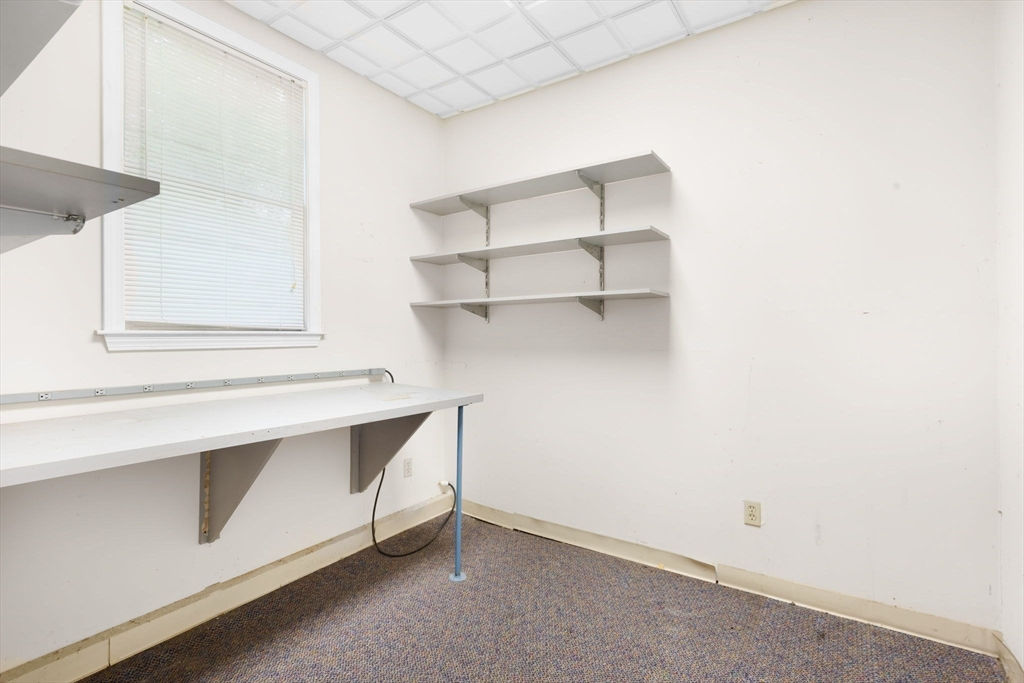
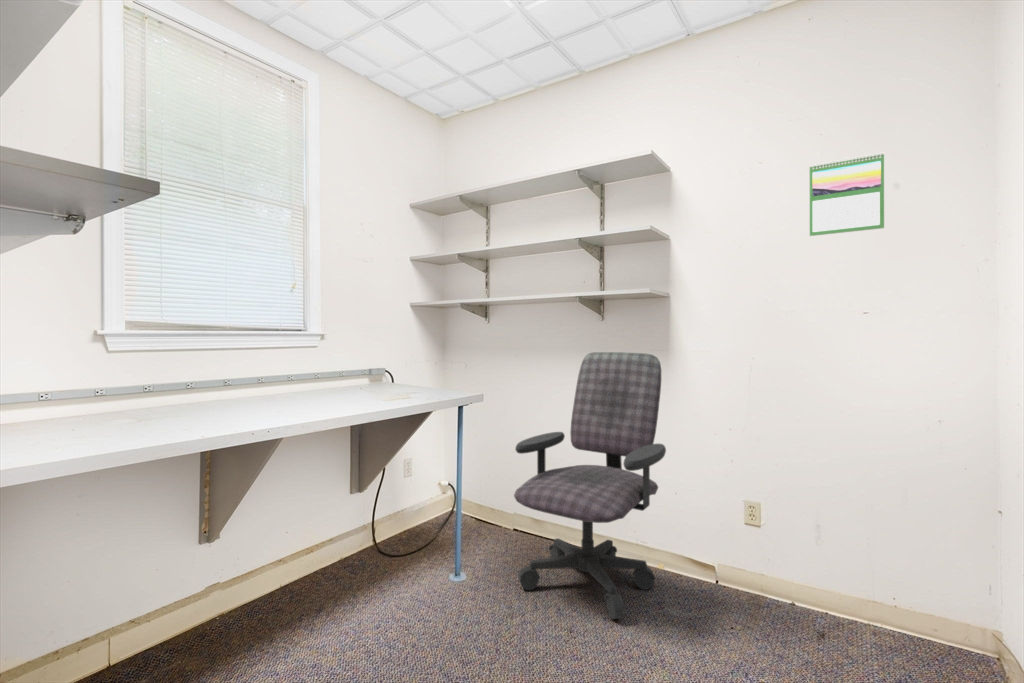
+ office chair (593, 468)
+ calendar (845, 194)
